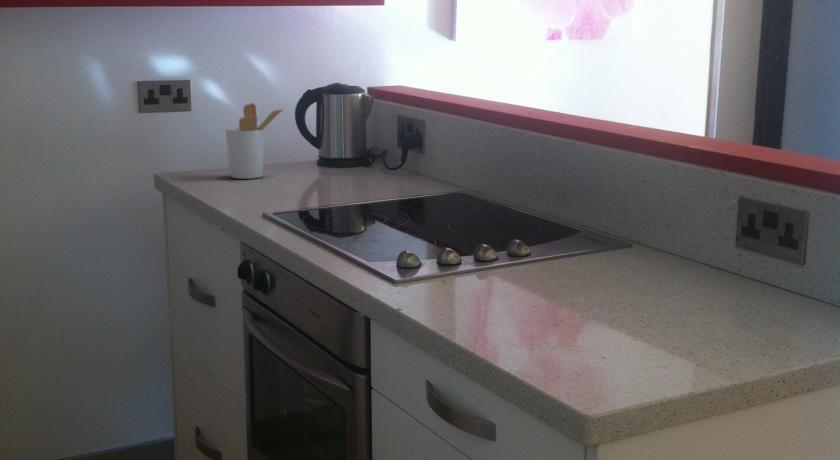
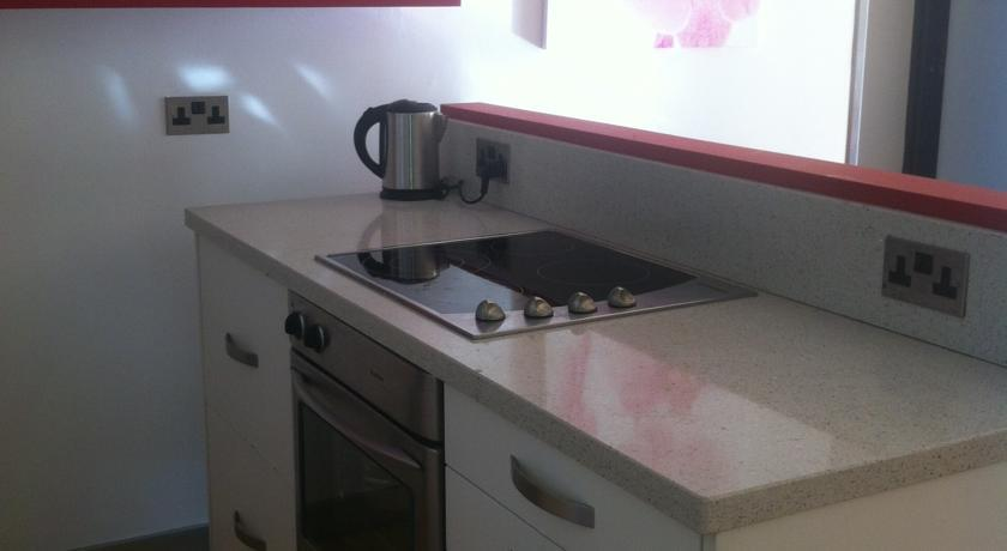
- utensil holder (255, 140)
